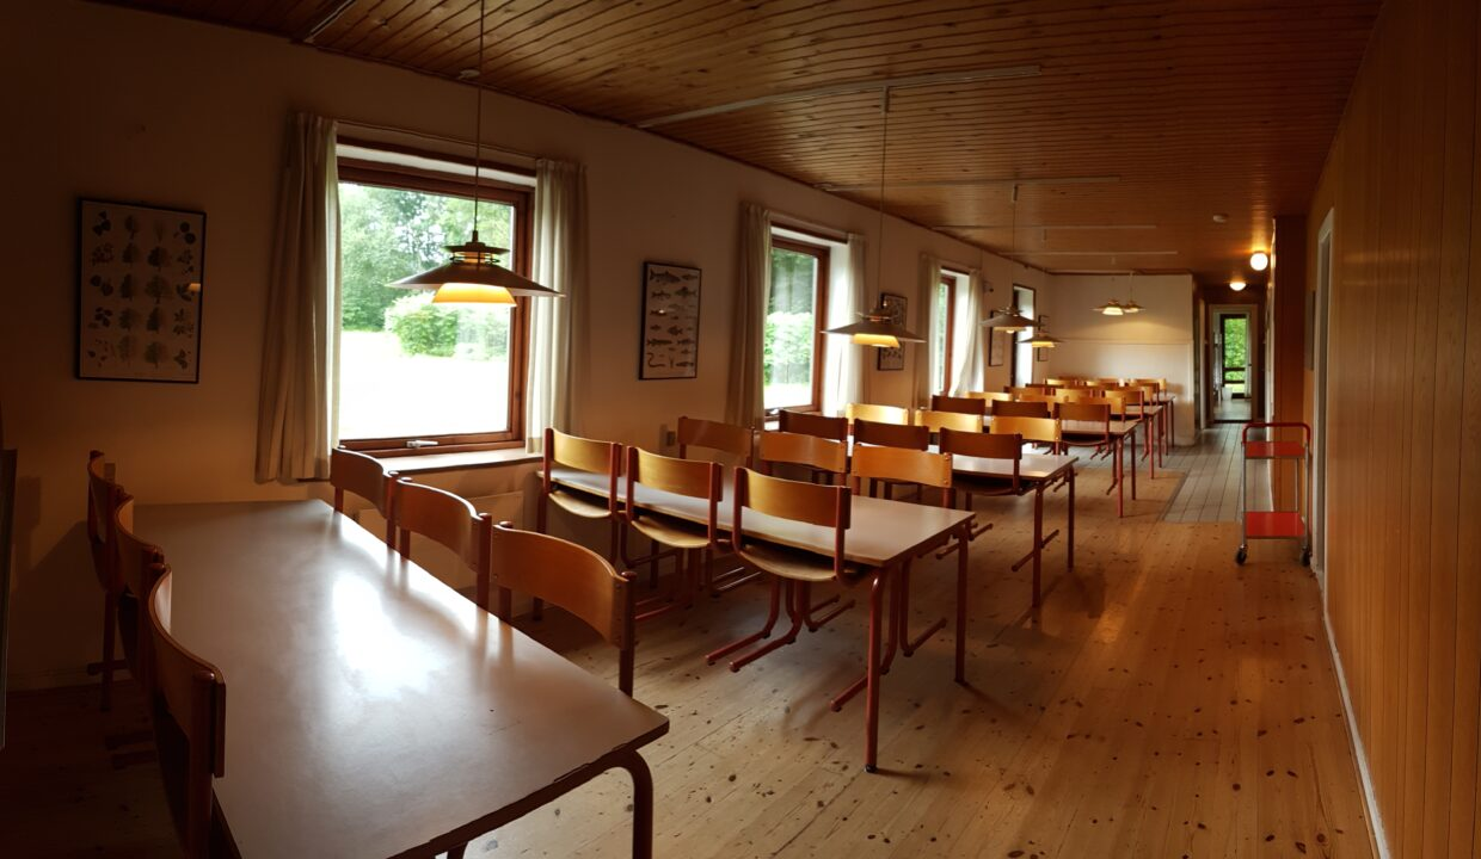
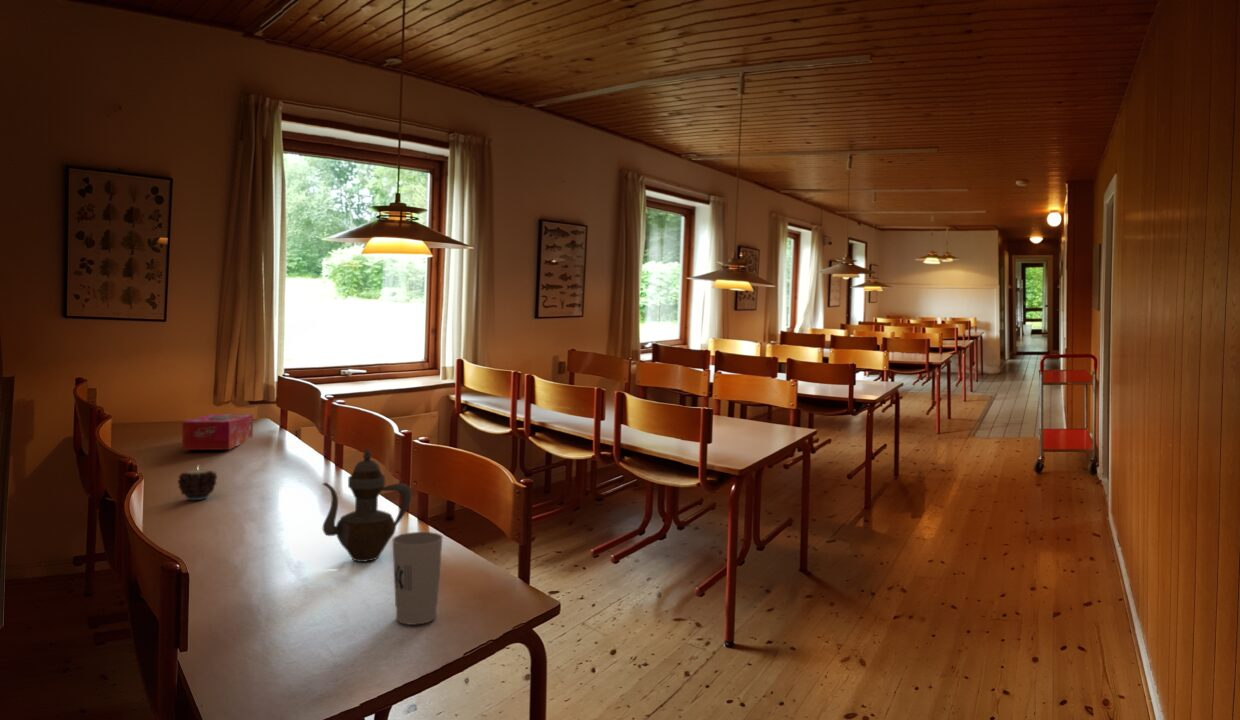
+ teapot (368, 502)
+ cup (417, 577)
+ tissue box (219, 431)
+ candle (197, 481)
